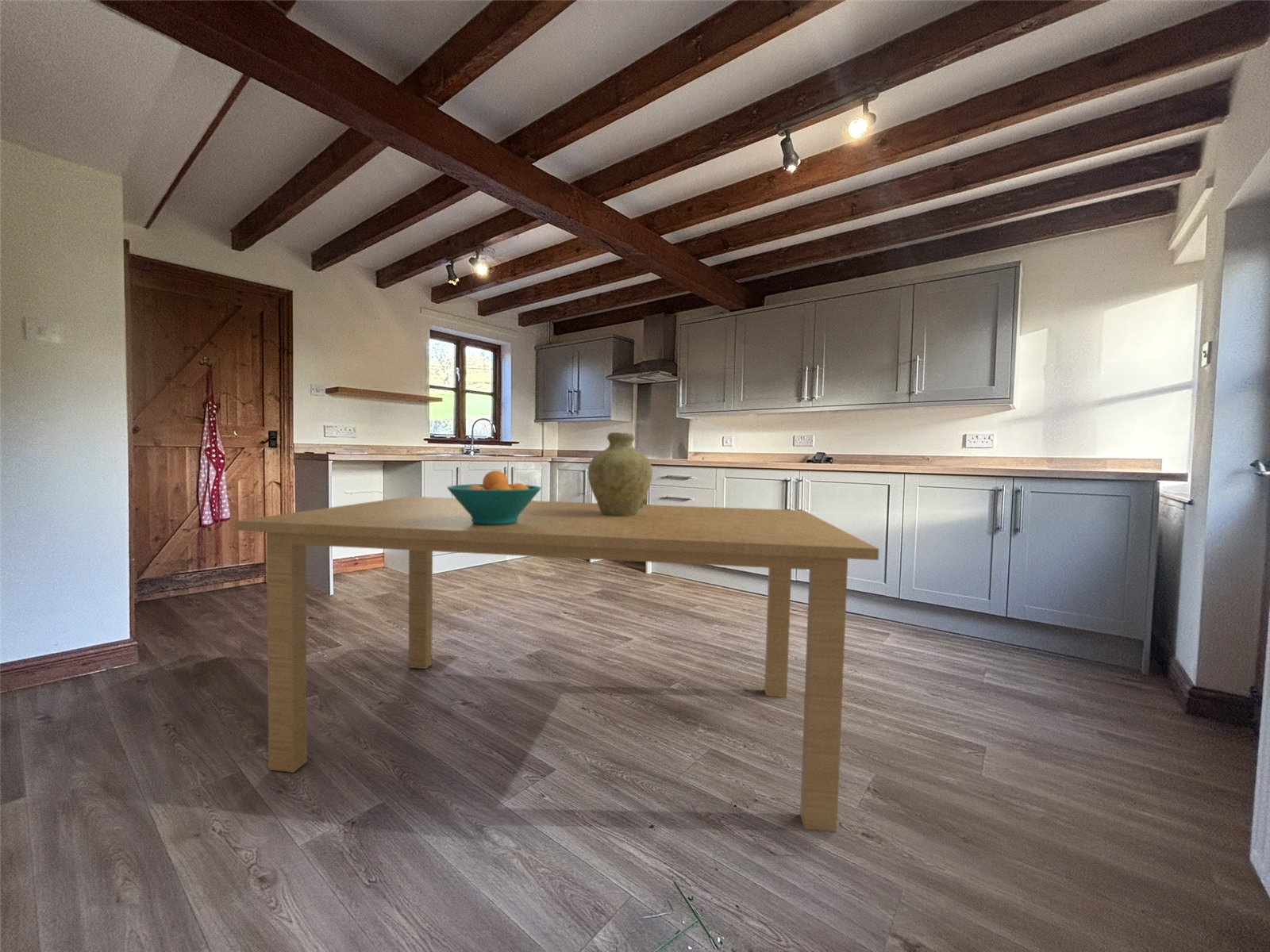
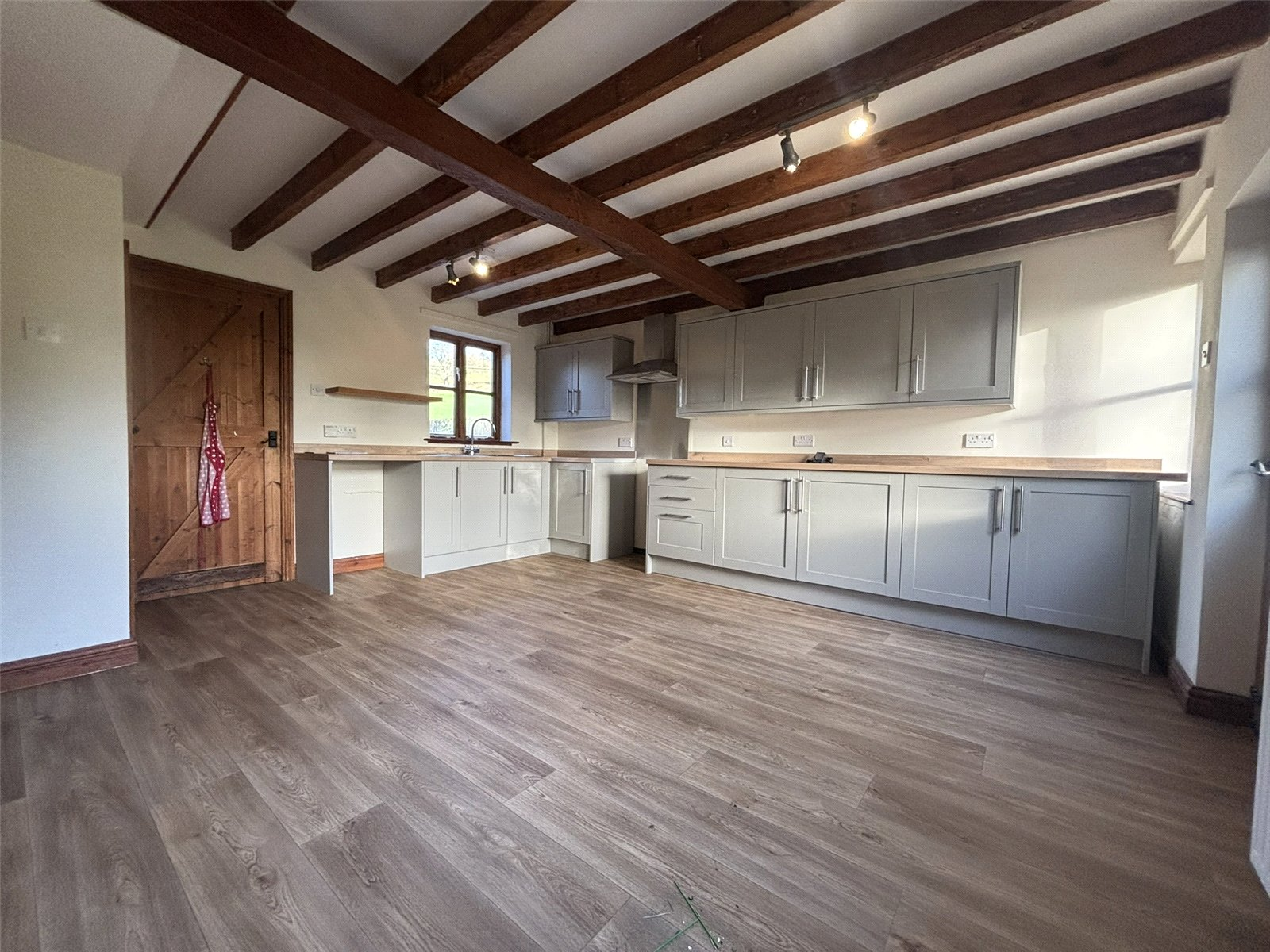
- dining table (576, 558)
- vase (620, 473)
- fruit bowl (495, 496)
